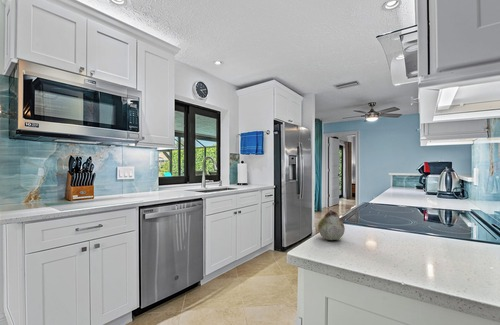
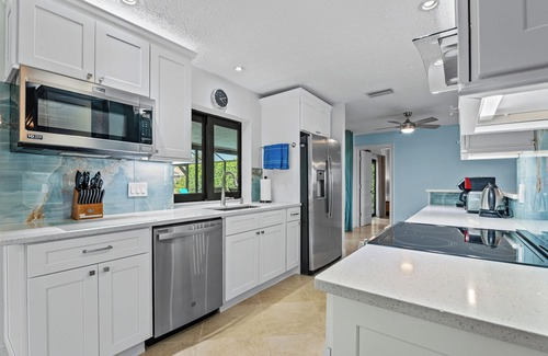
- fruit (330, 223)
